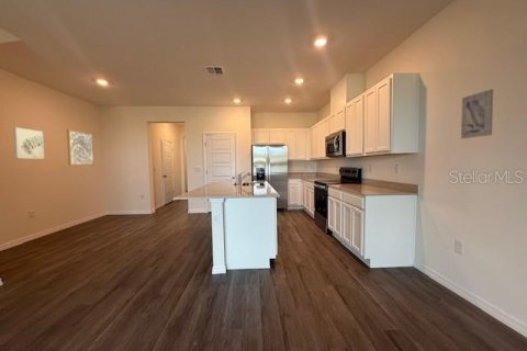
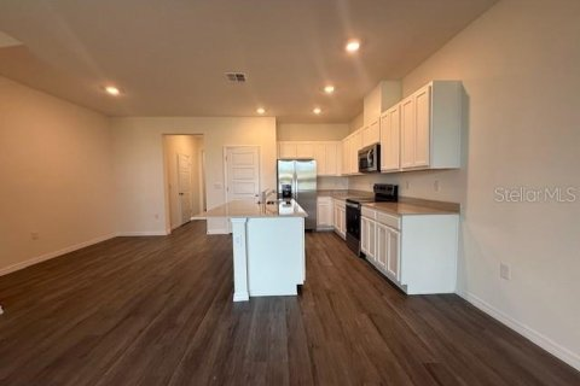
- wall art (30, 144)
- wall art (475, 115)
- wall art (81, 148)
